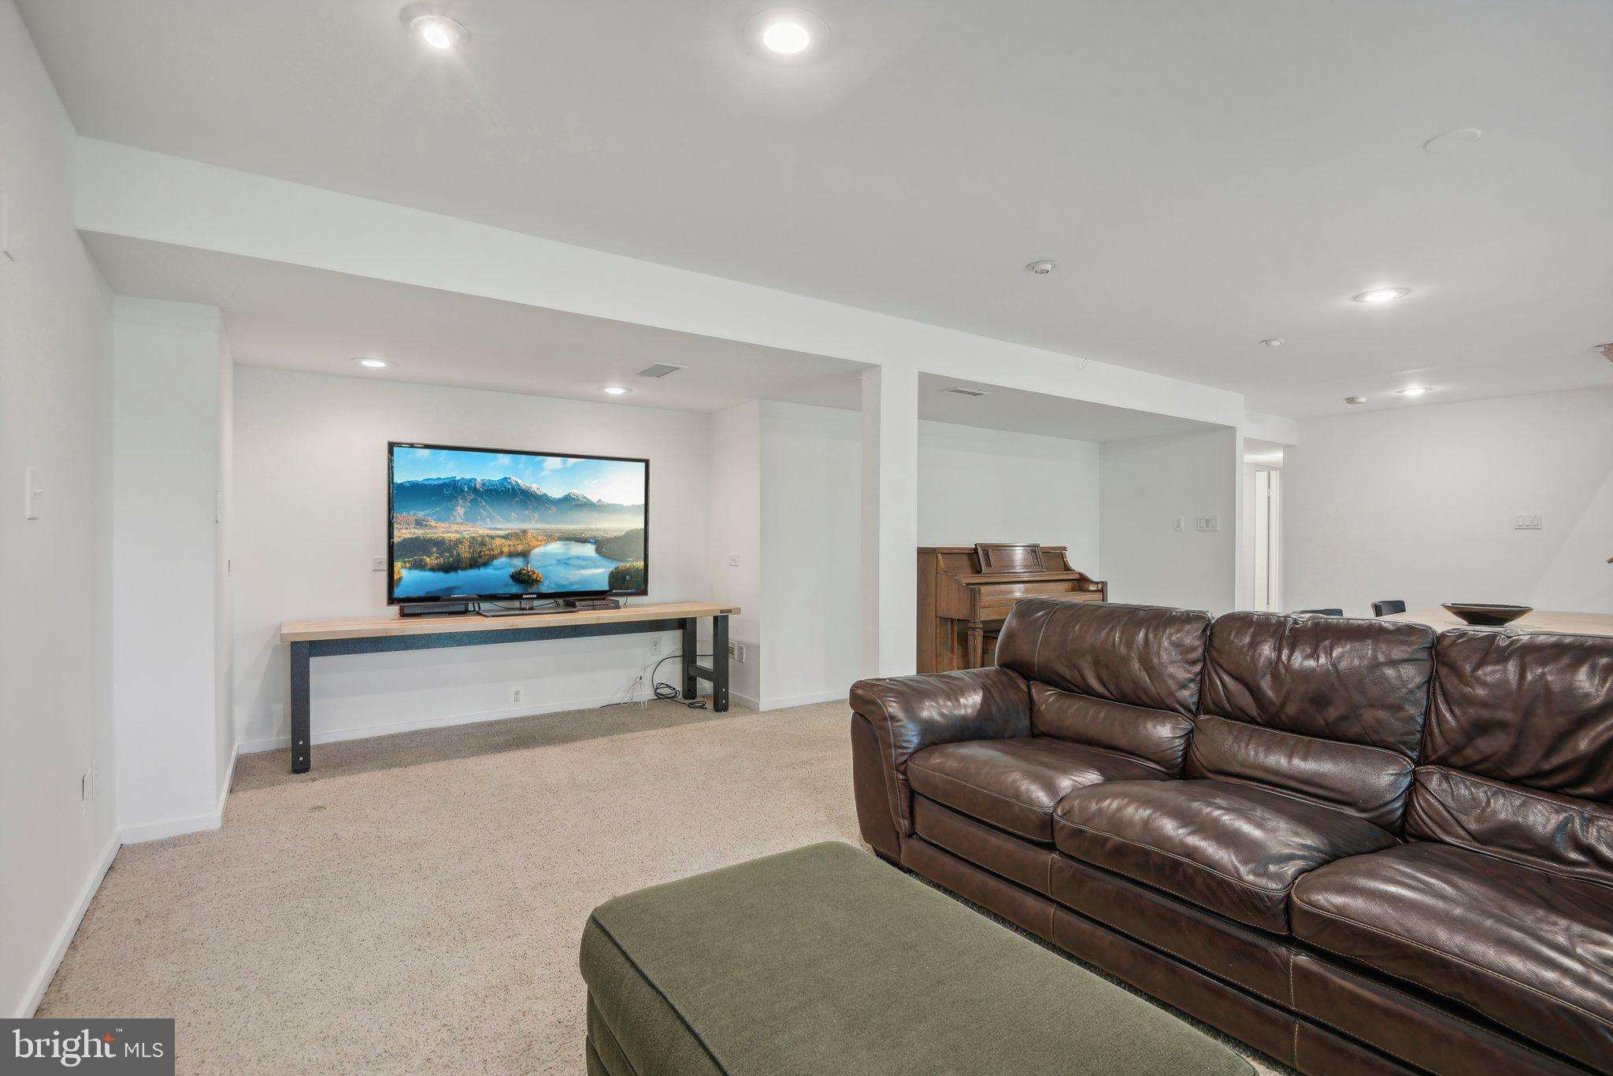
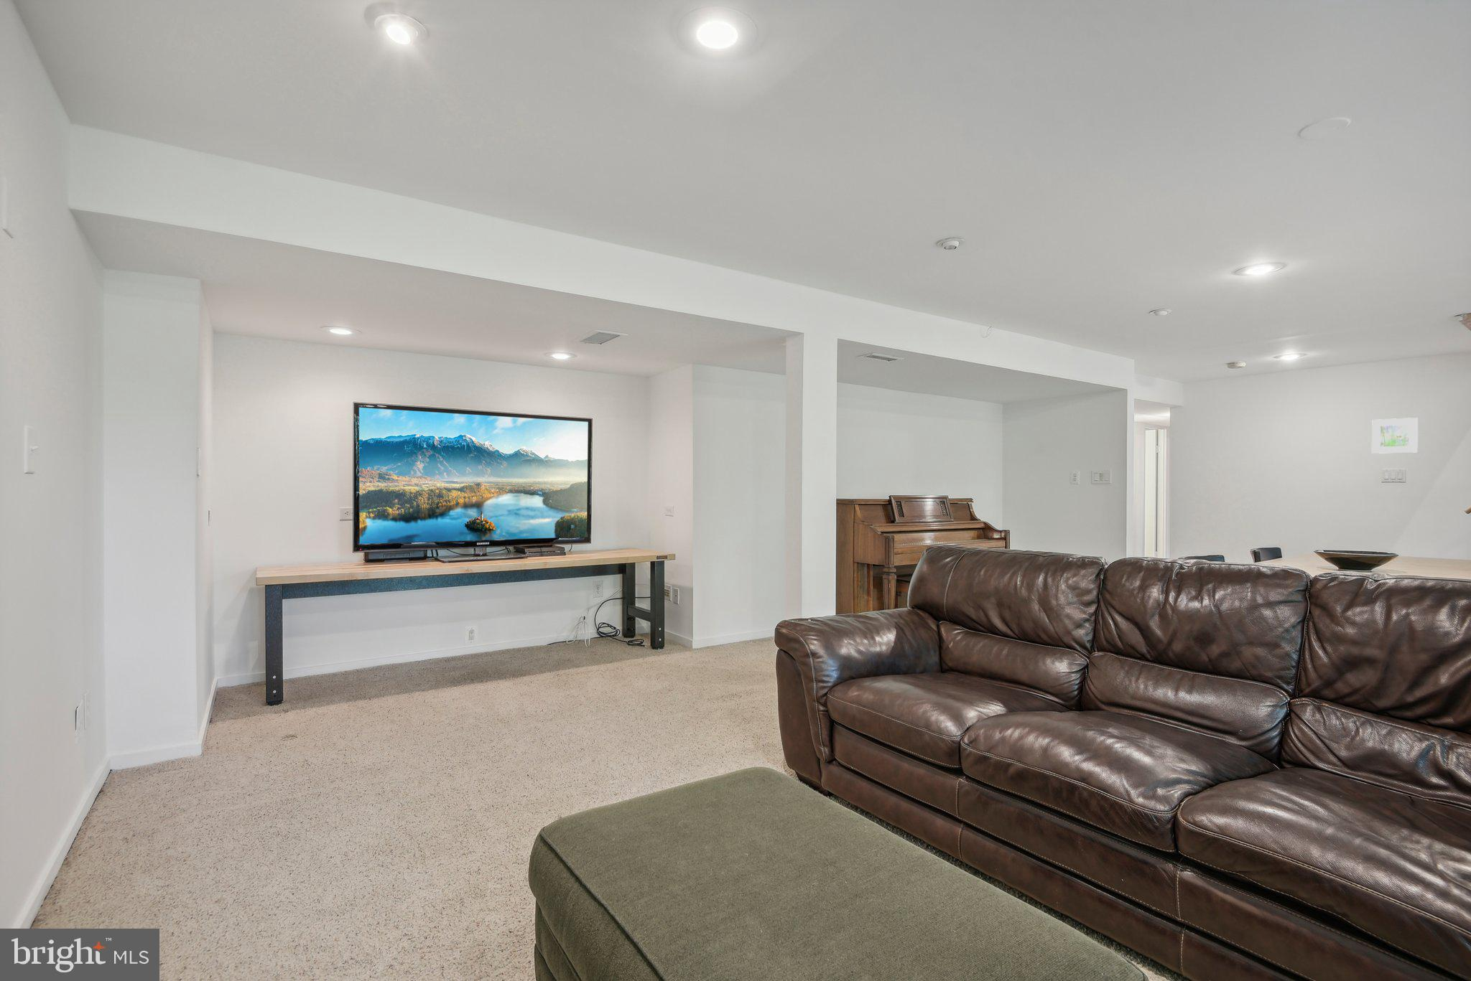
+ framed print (1394, 436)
